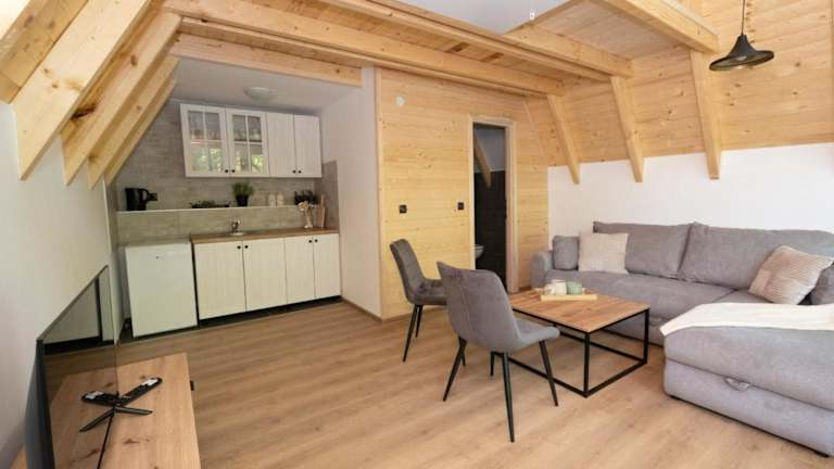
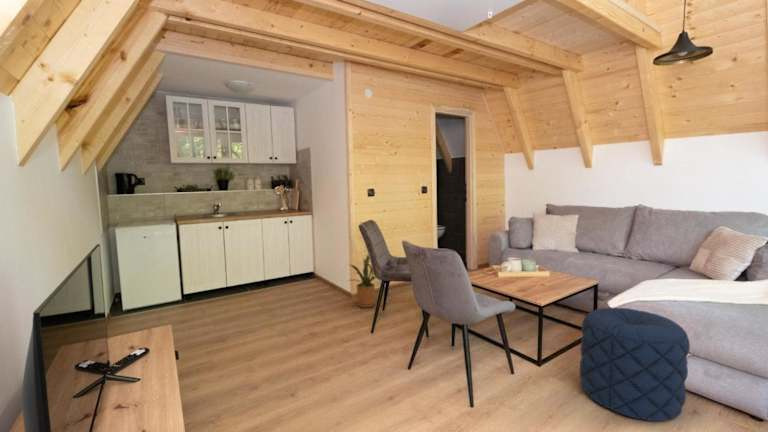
+ house plant (362, 279)
+ pouf (630, 356)
